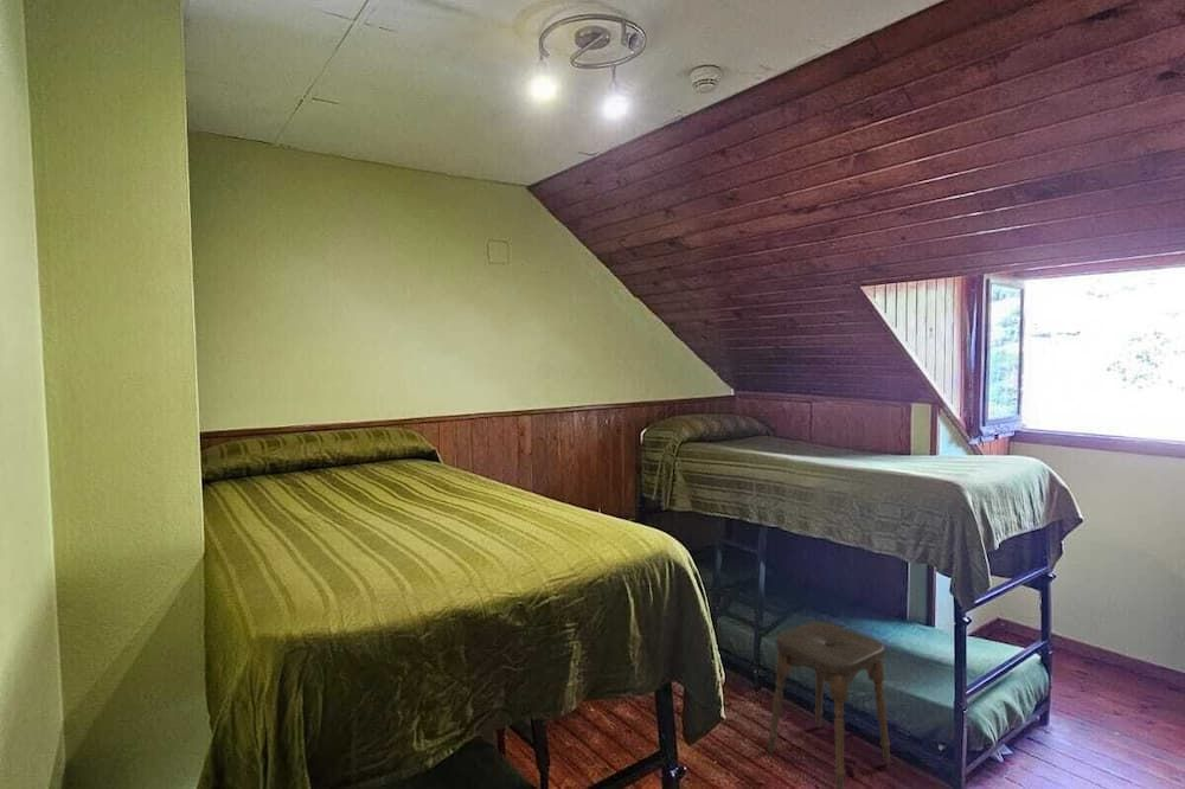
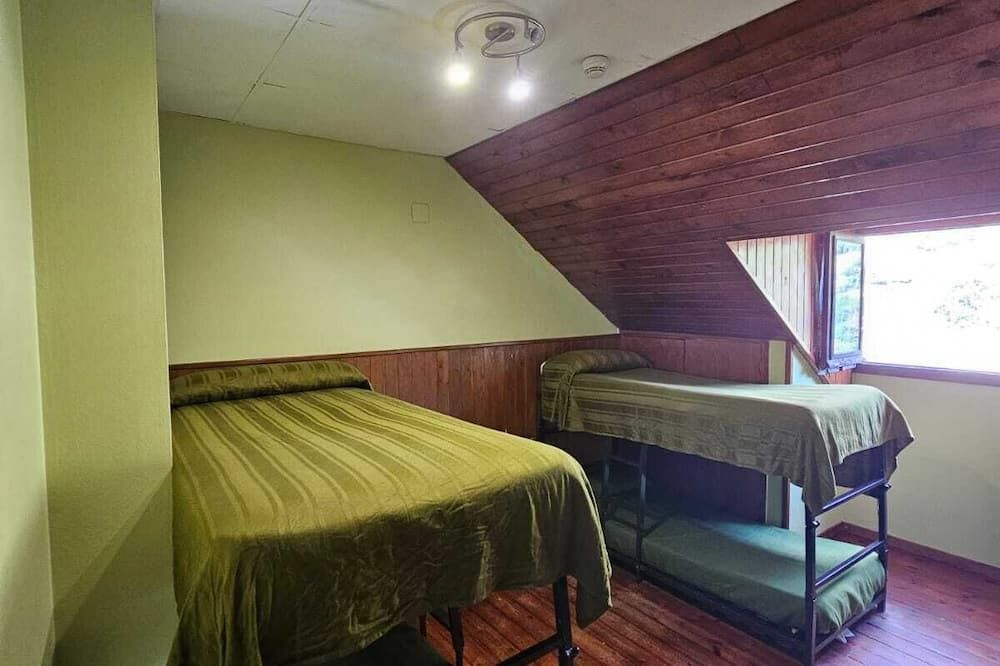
- stool (831, 698)
